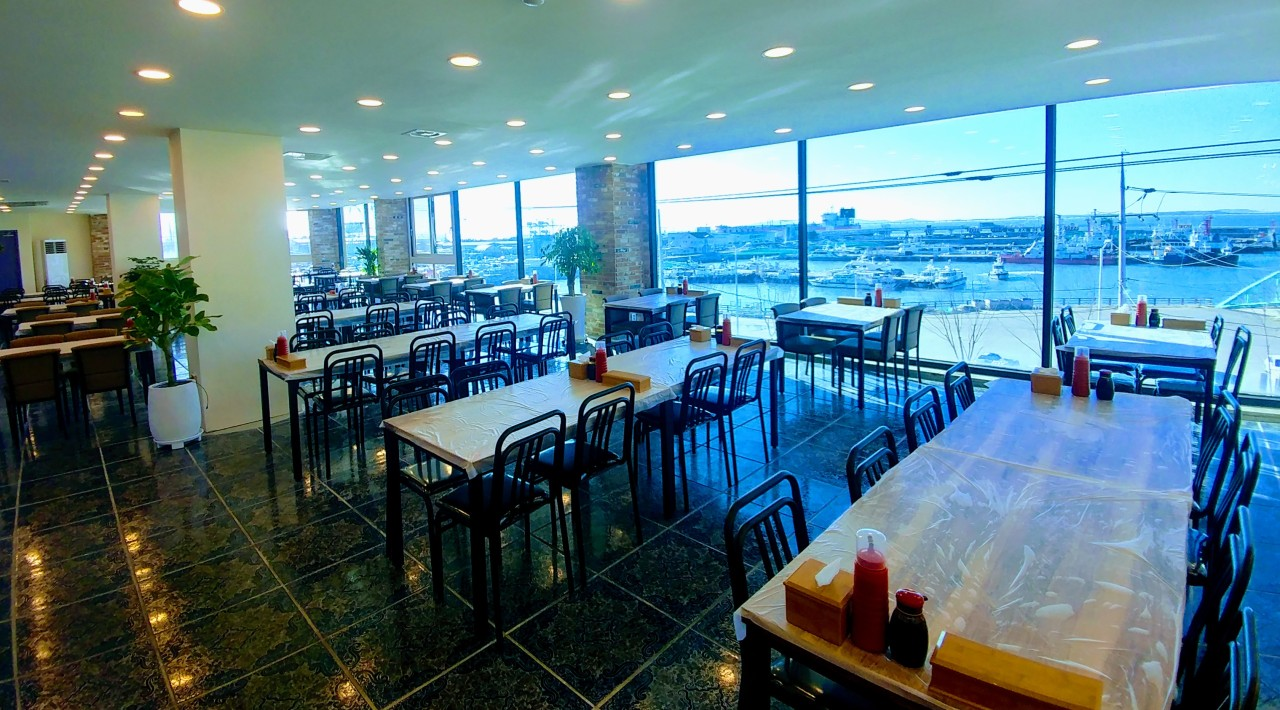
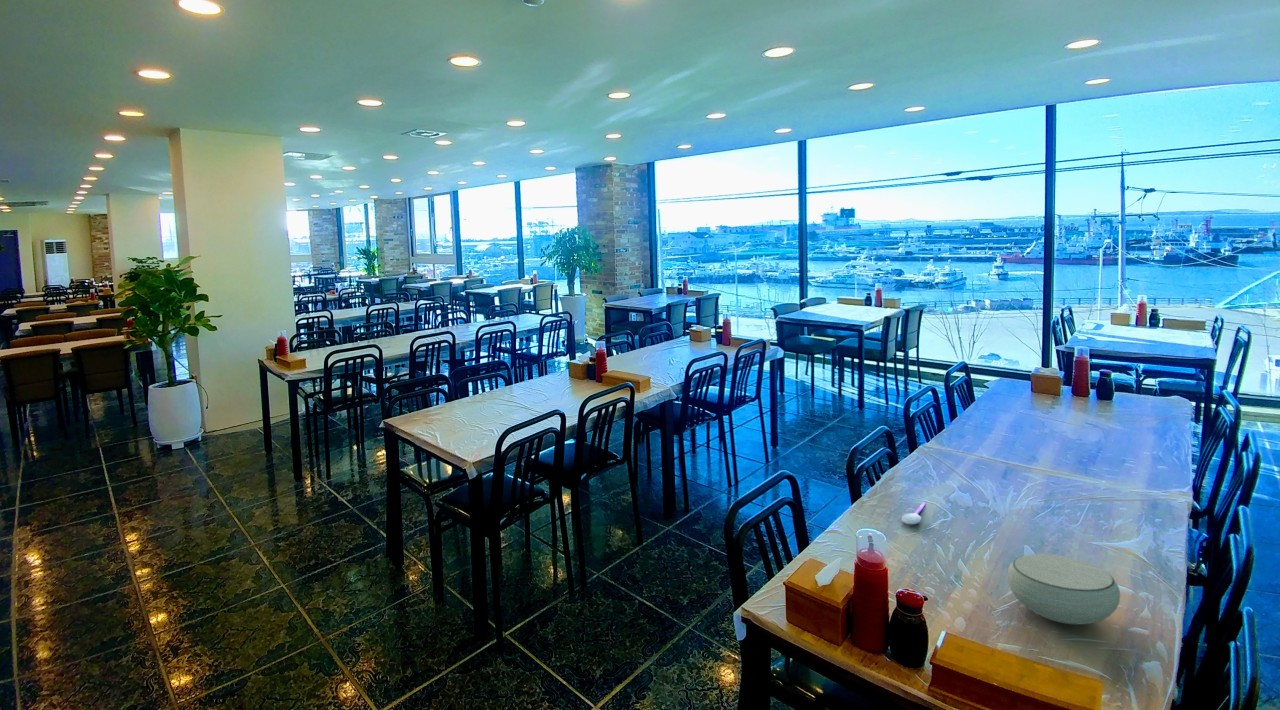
+ bowl (1061, 593)
+ spoon (916, 512)
